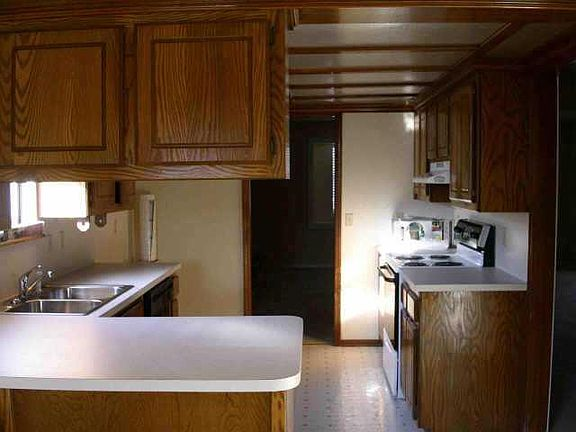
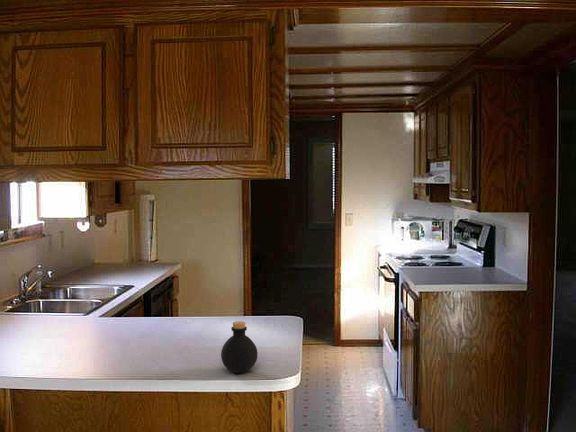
+ bottle (239, 346)
